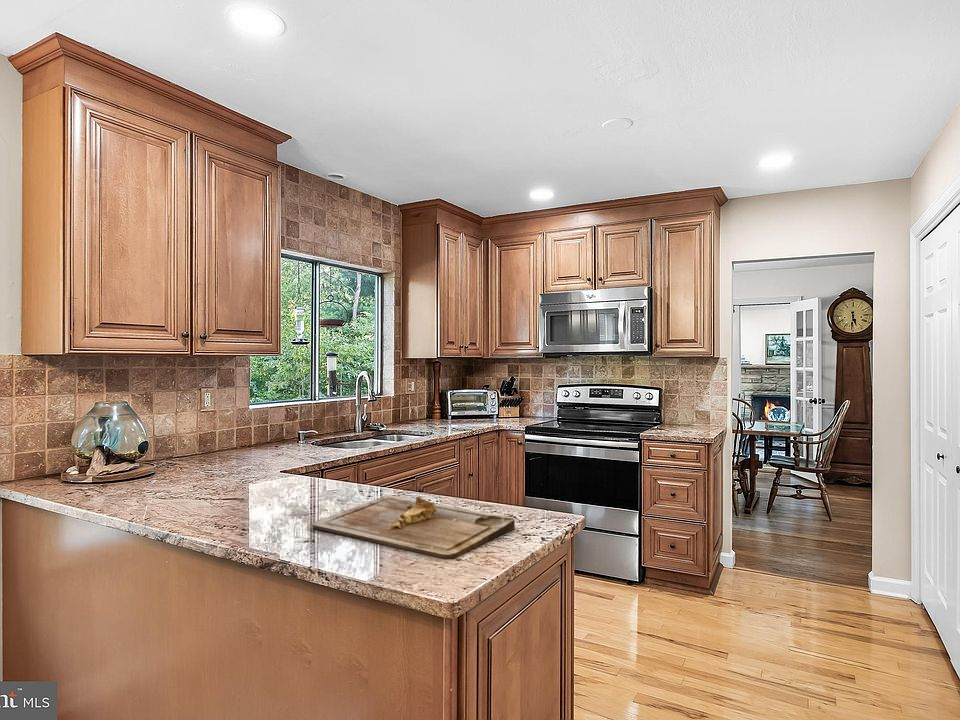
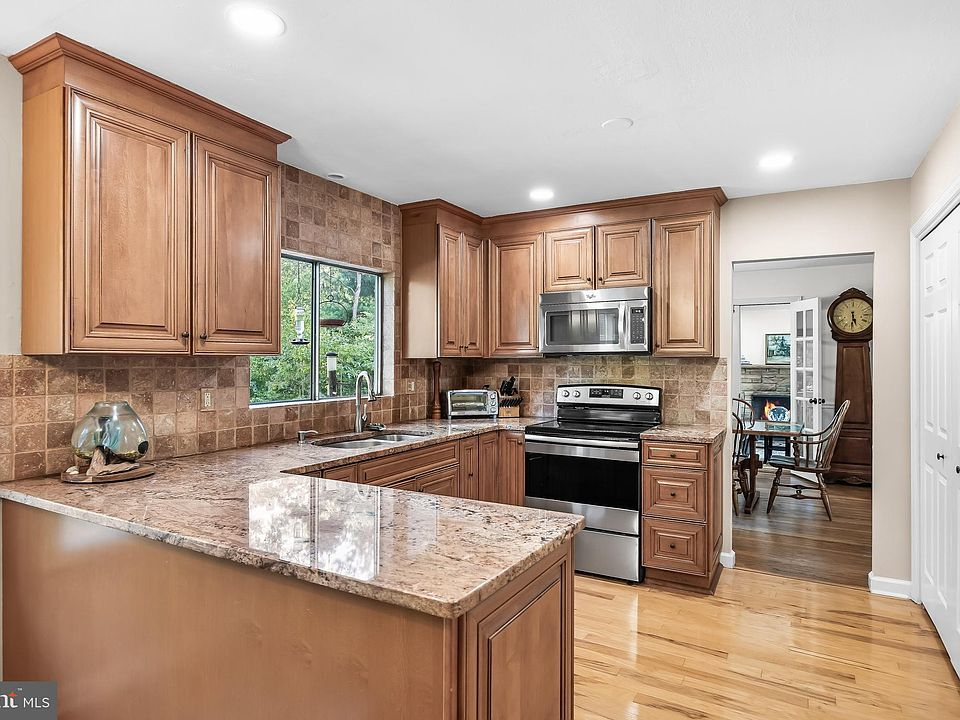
- cutting board (413, 515)
